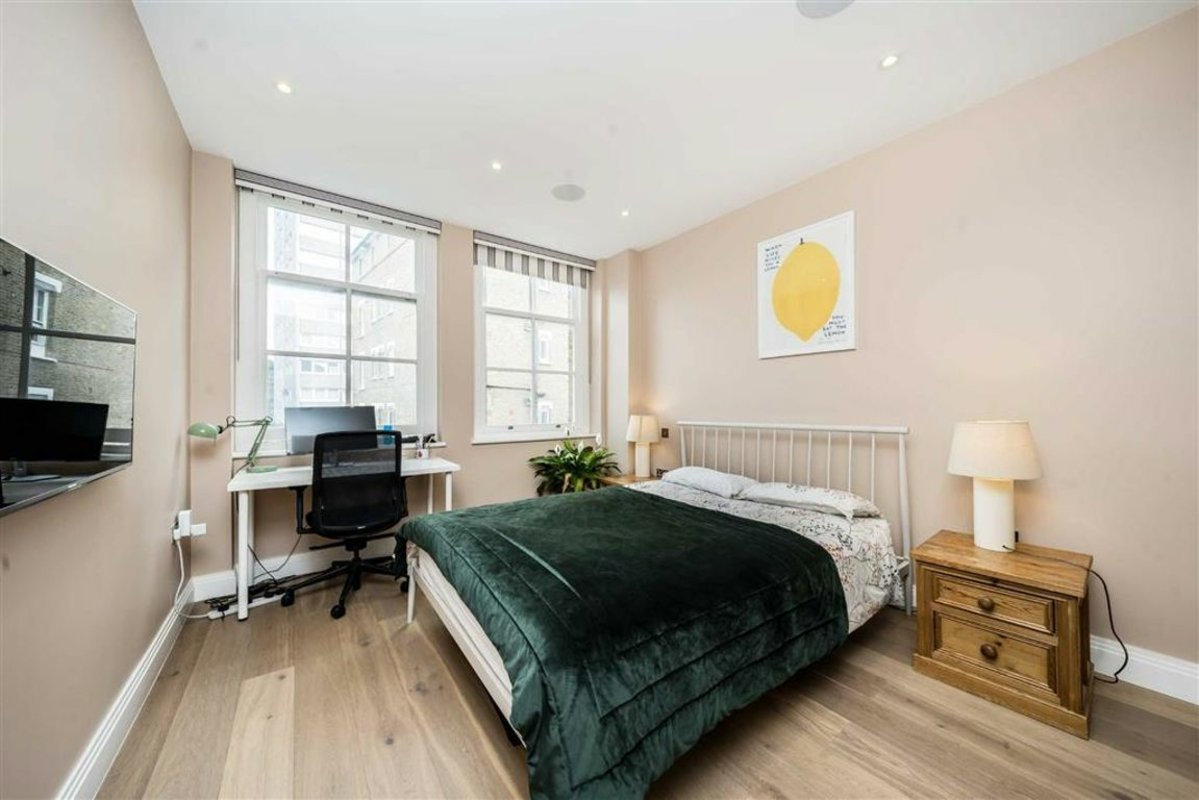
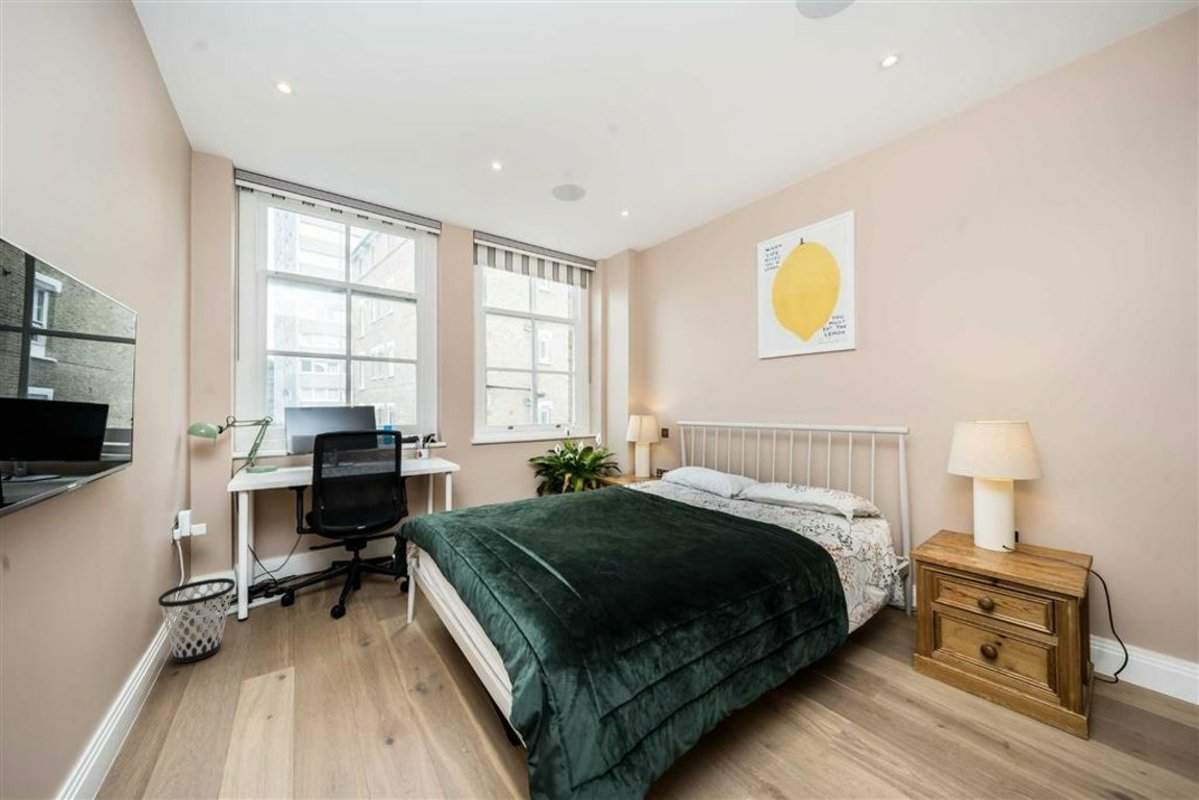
+ wastebasket (198, 621)
